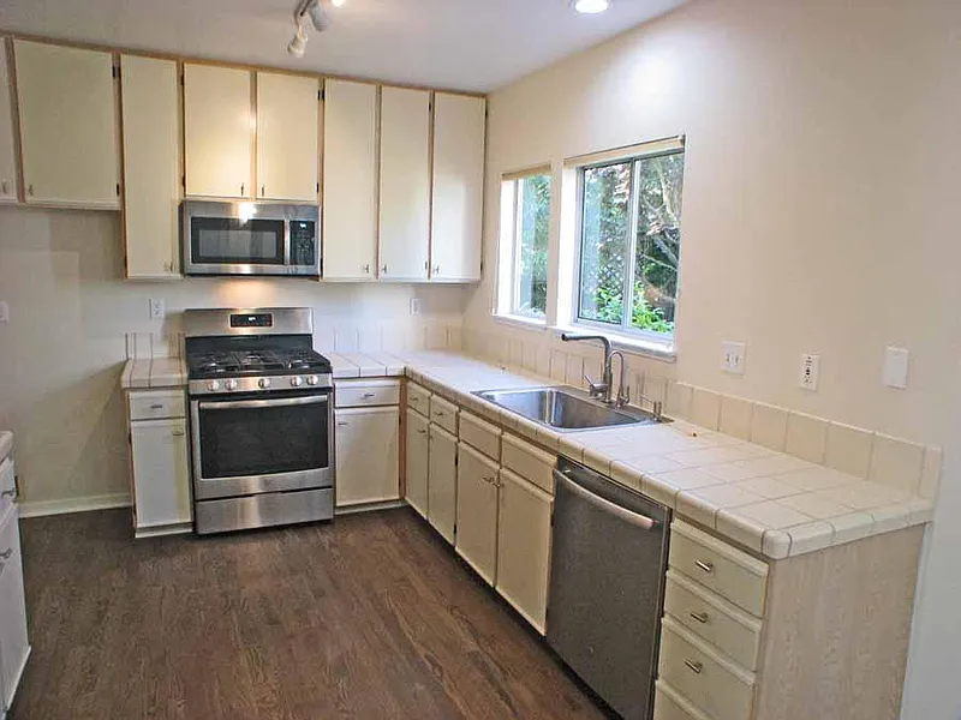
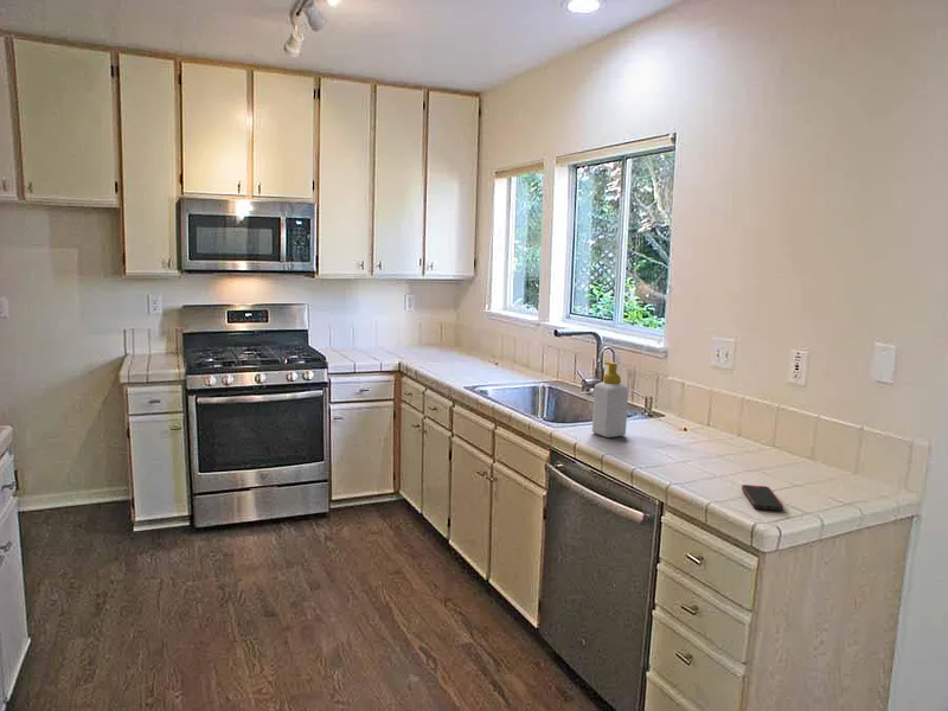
+ soap bottle (610, 398)
+ smartphone (761, 497)
